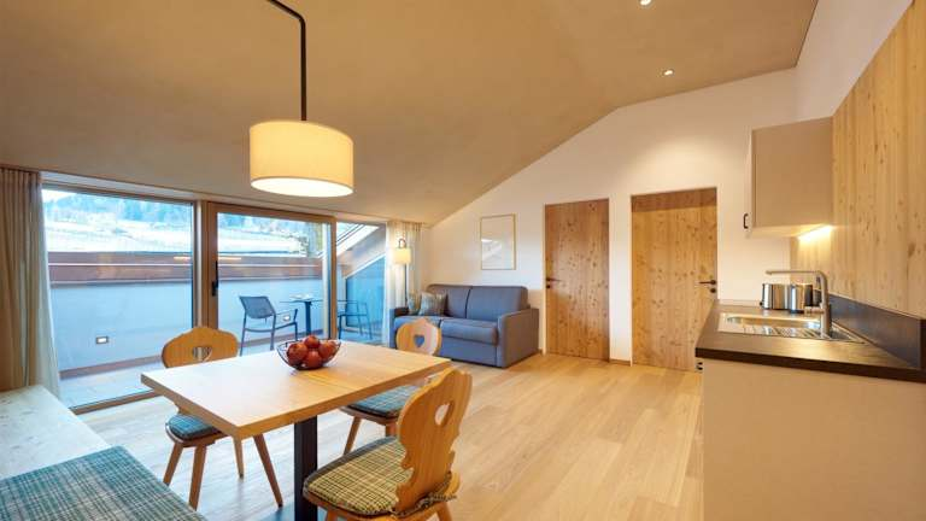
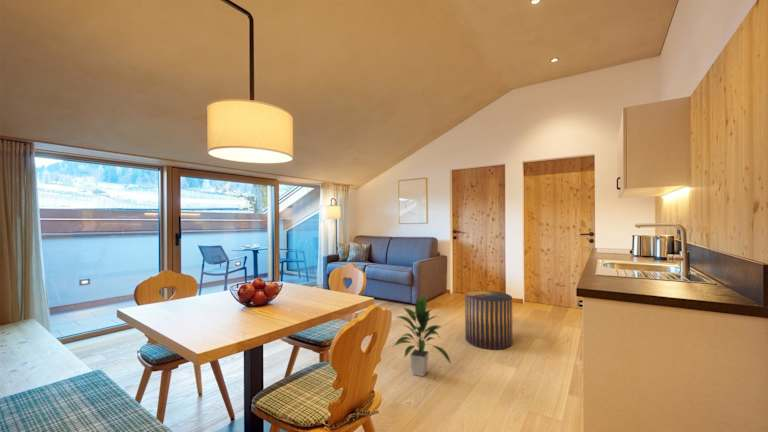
+ stool (488, 317)
+ indoor plant (420, 336)
